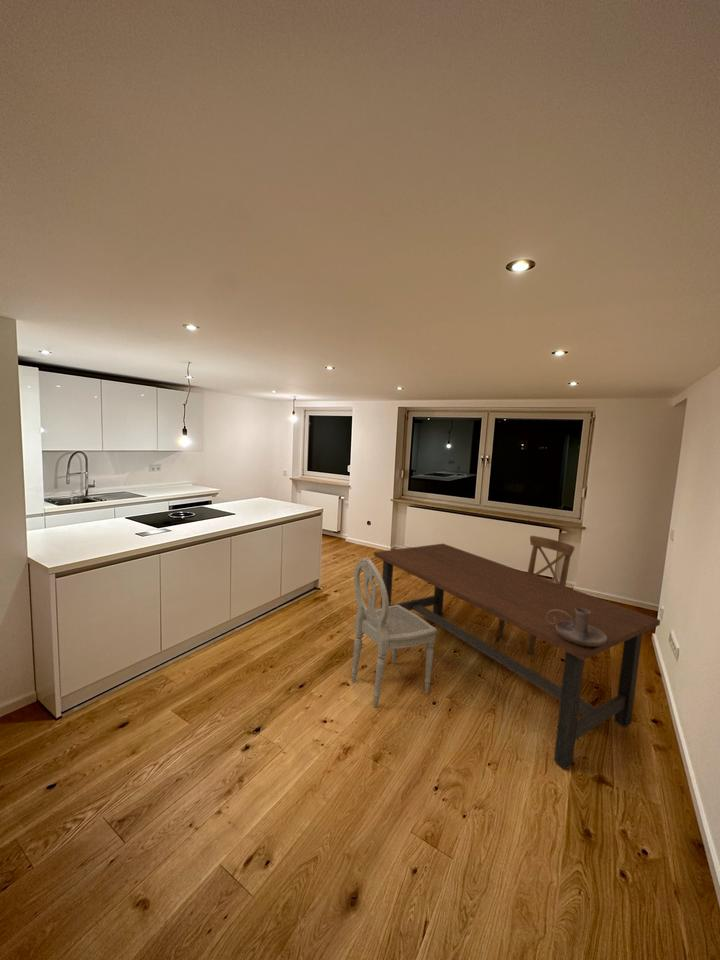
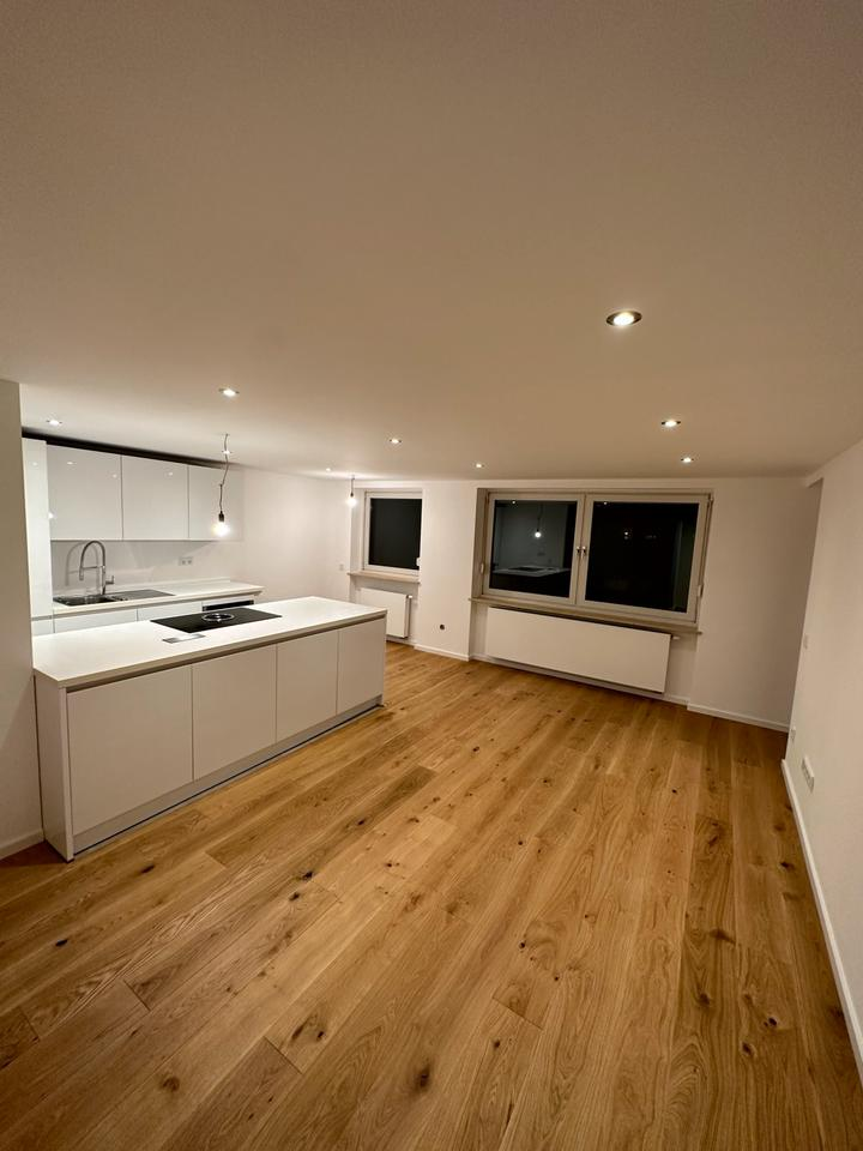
- candle holder (575, 622)
- dining chair (391, 620)
- dining chair (534, 575)
- dining table (490, 613)
